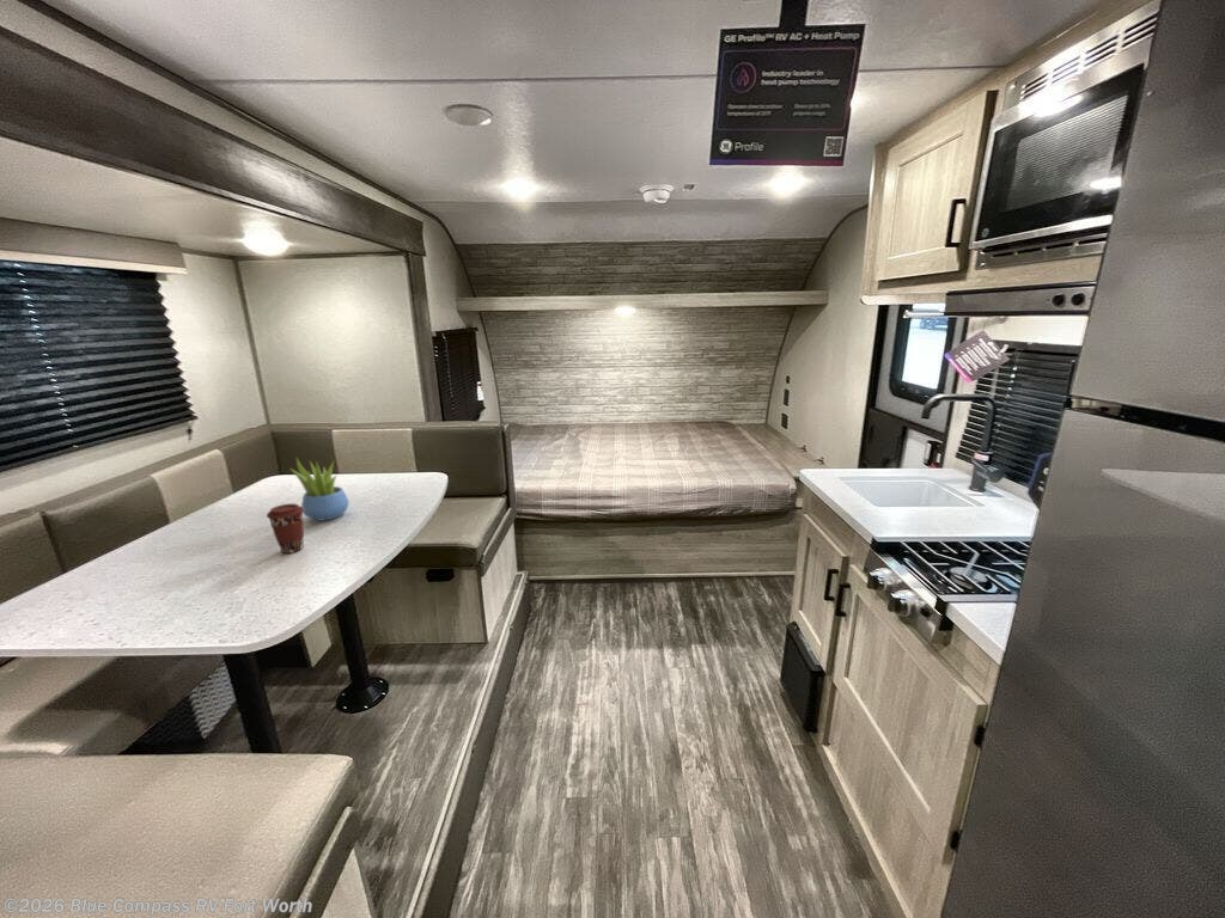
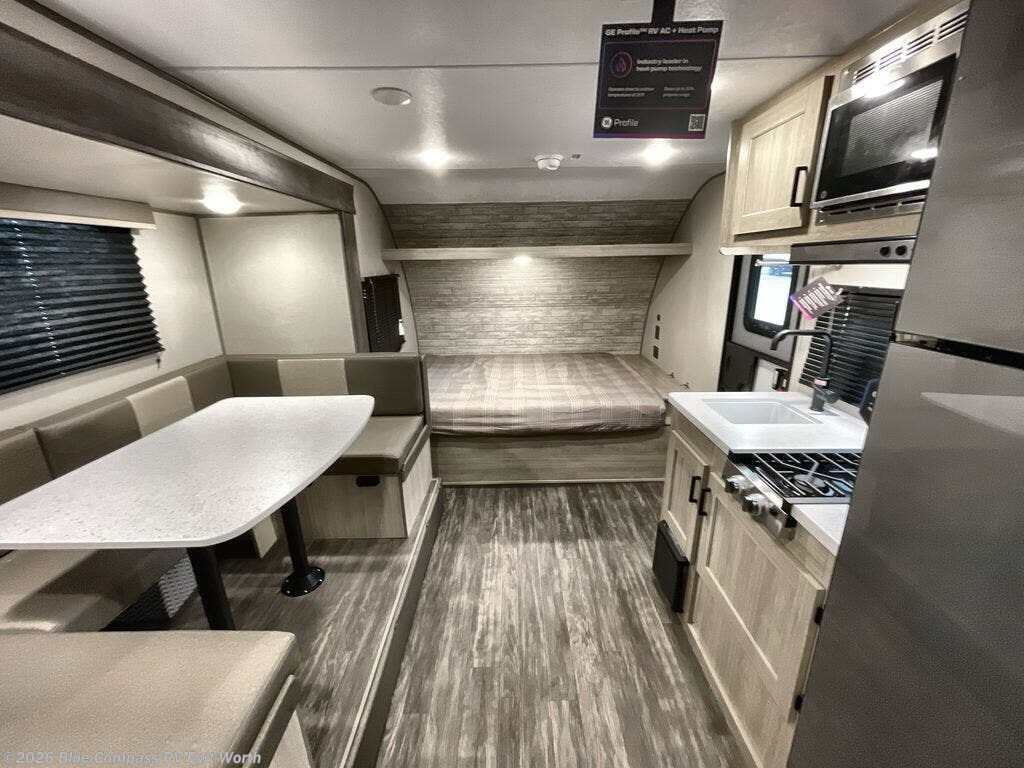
- succulent plant (321, 486)
- coffee cup (288, 528)
